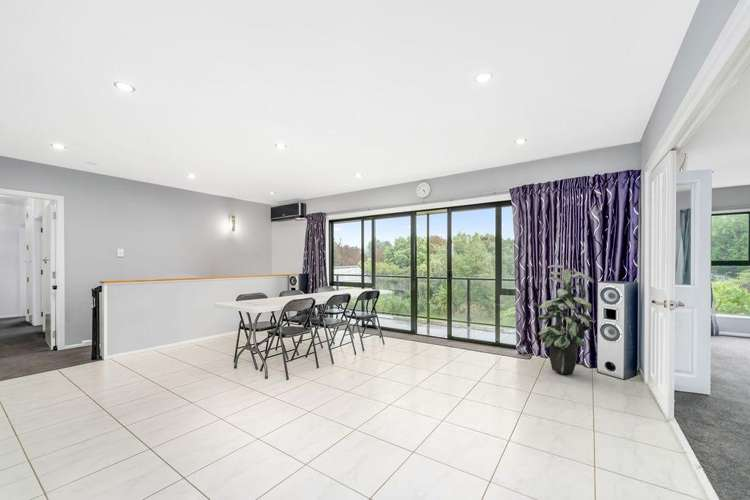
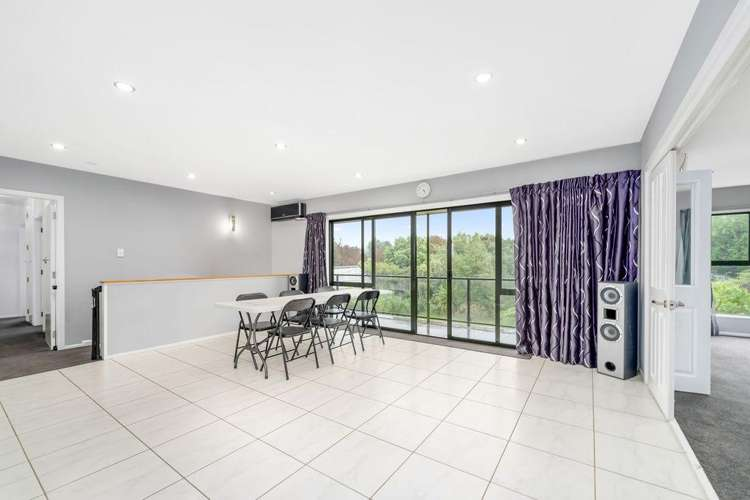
- indoor plant (562, 317)
